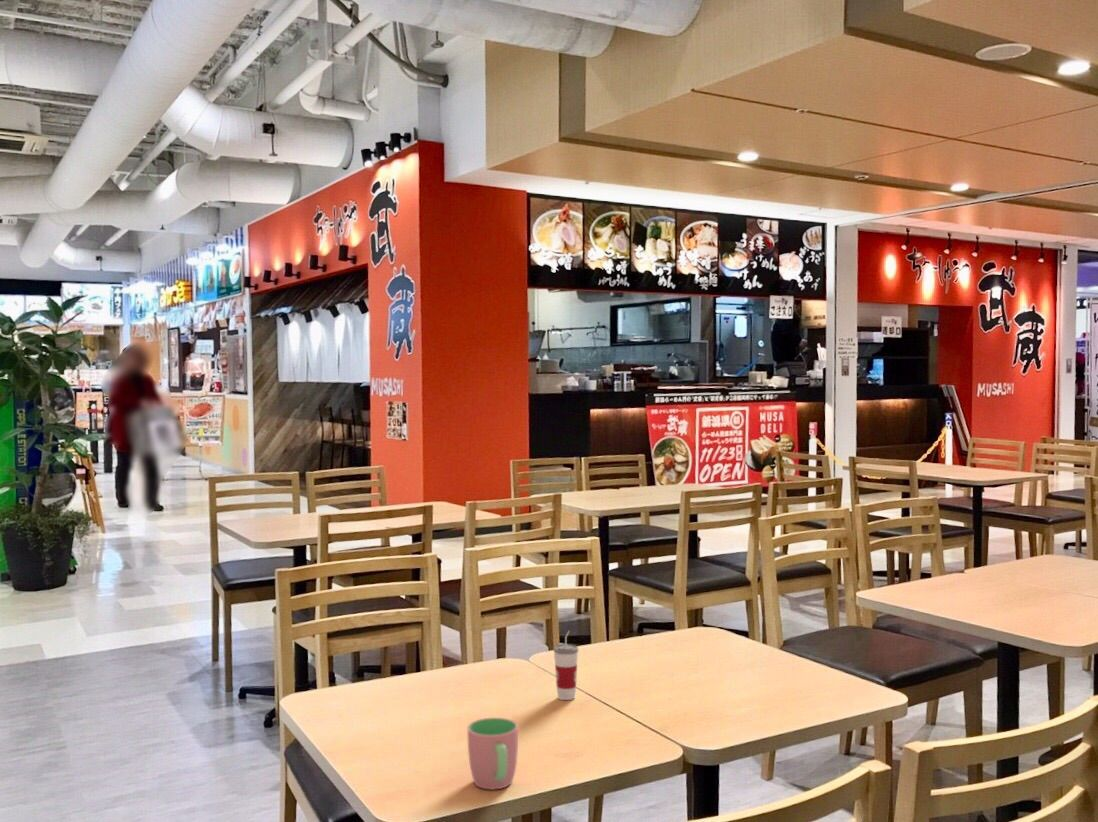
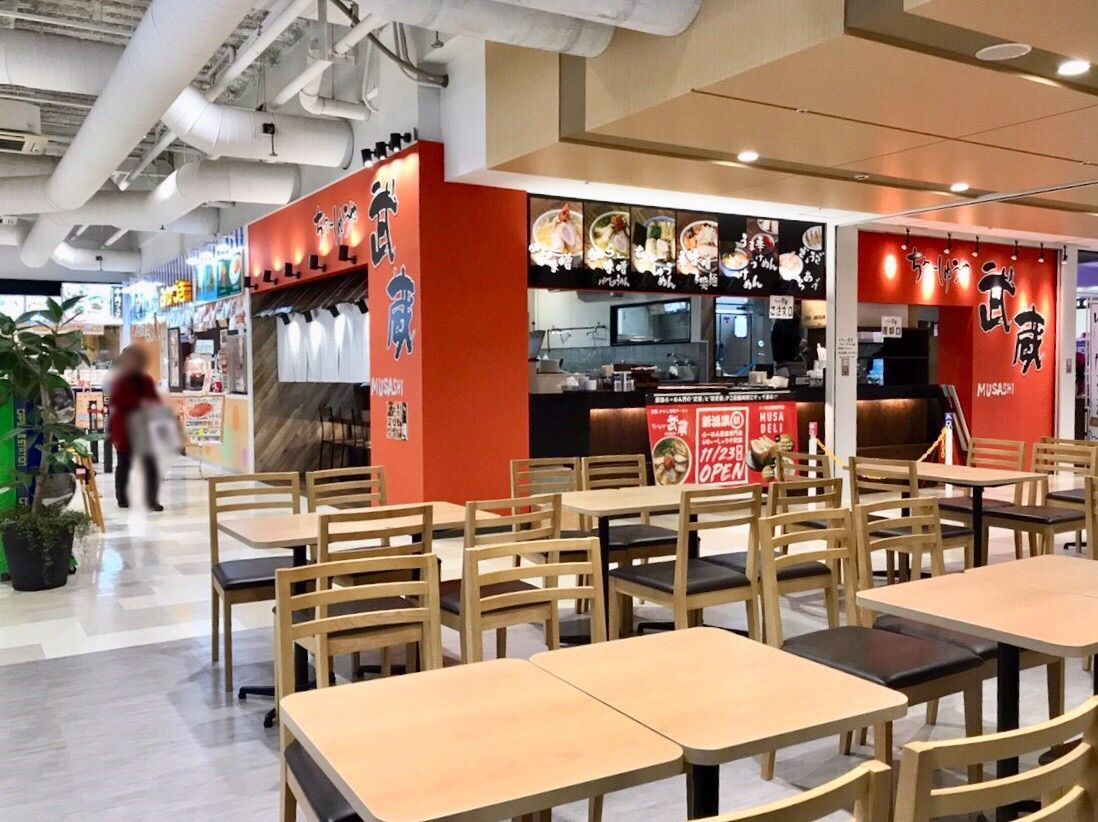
- cup (566, 663)
- cup (495, 757)
